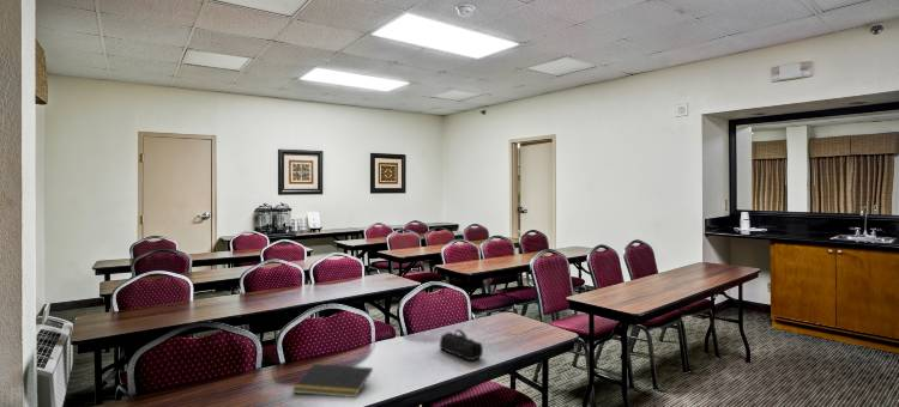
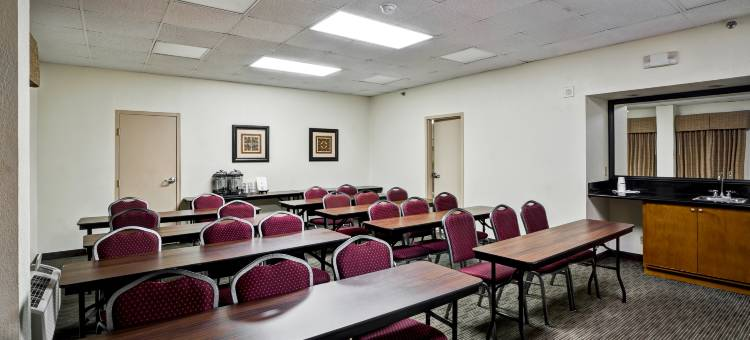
- notepad (333, 379)
- pencil case (460, 341)
